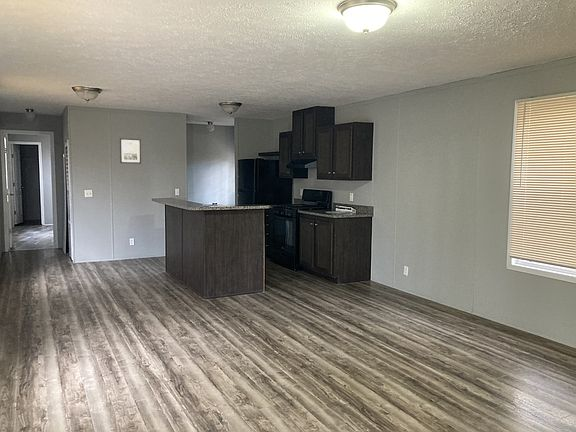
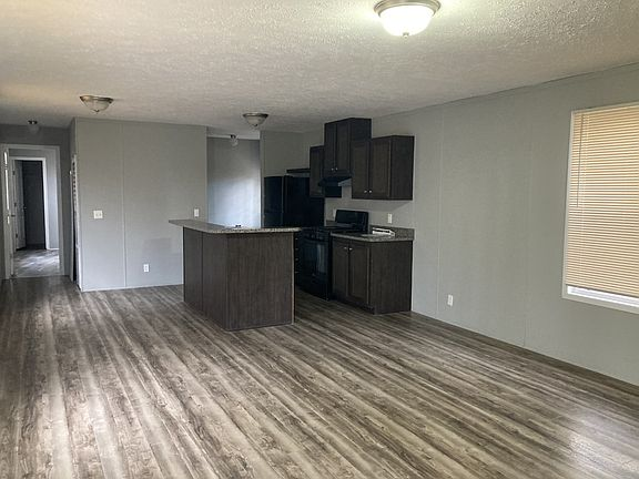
- wall art (130, 151)
